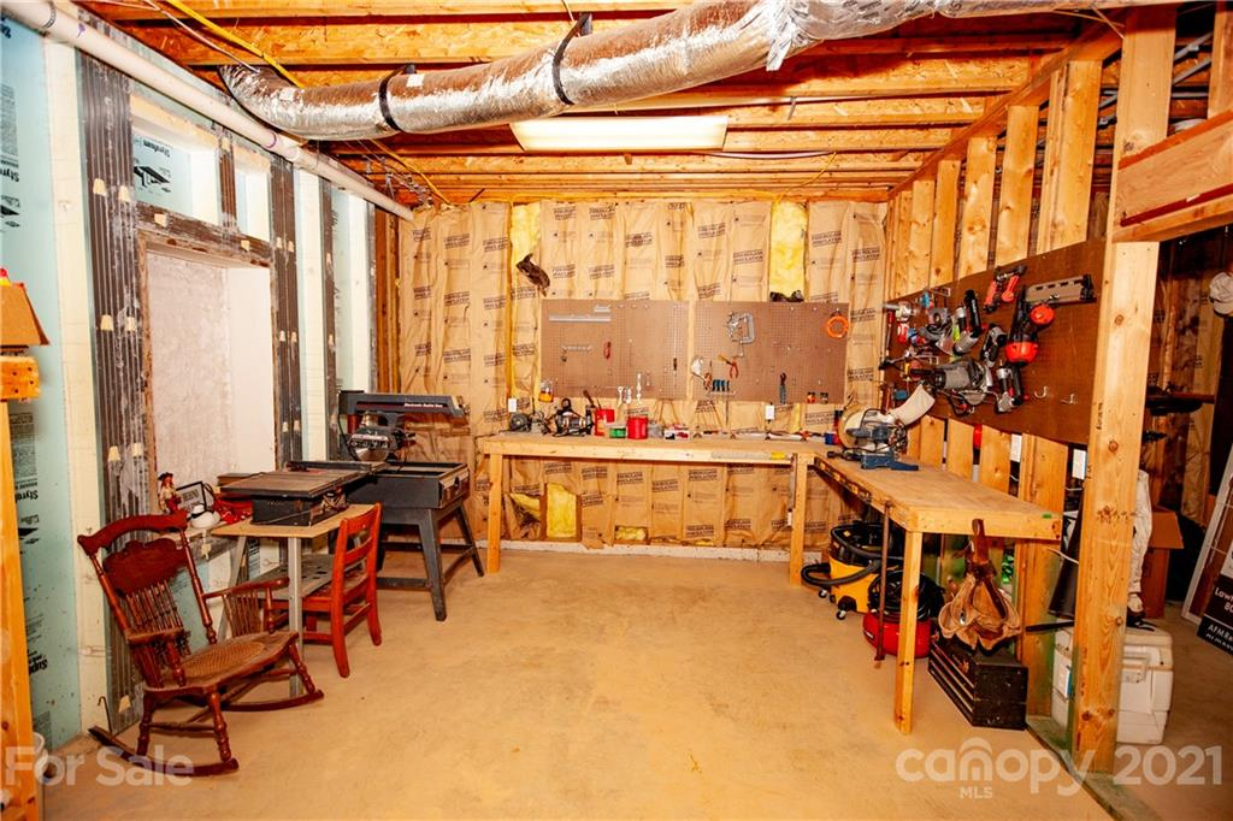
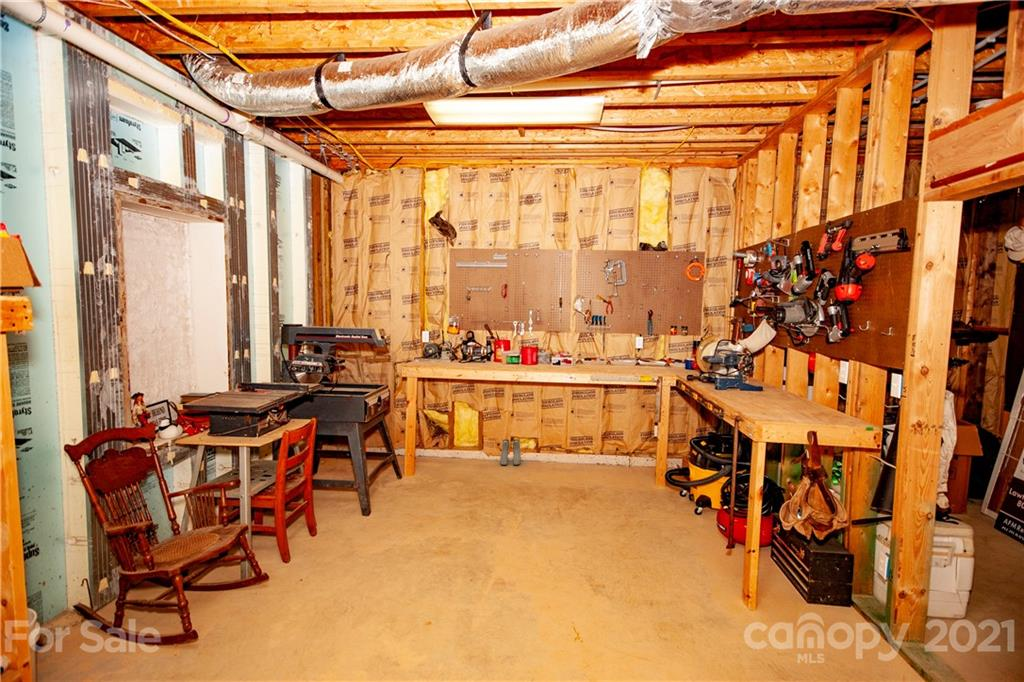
+ boots (513, 451)
